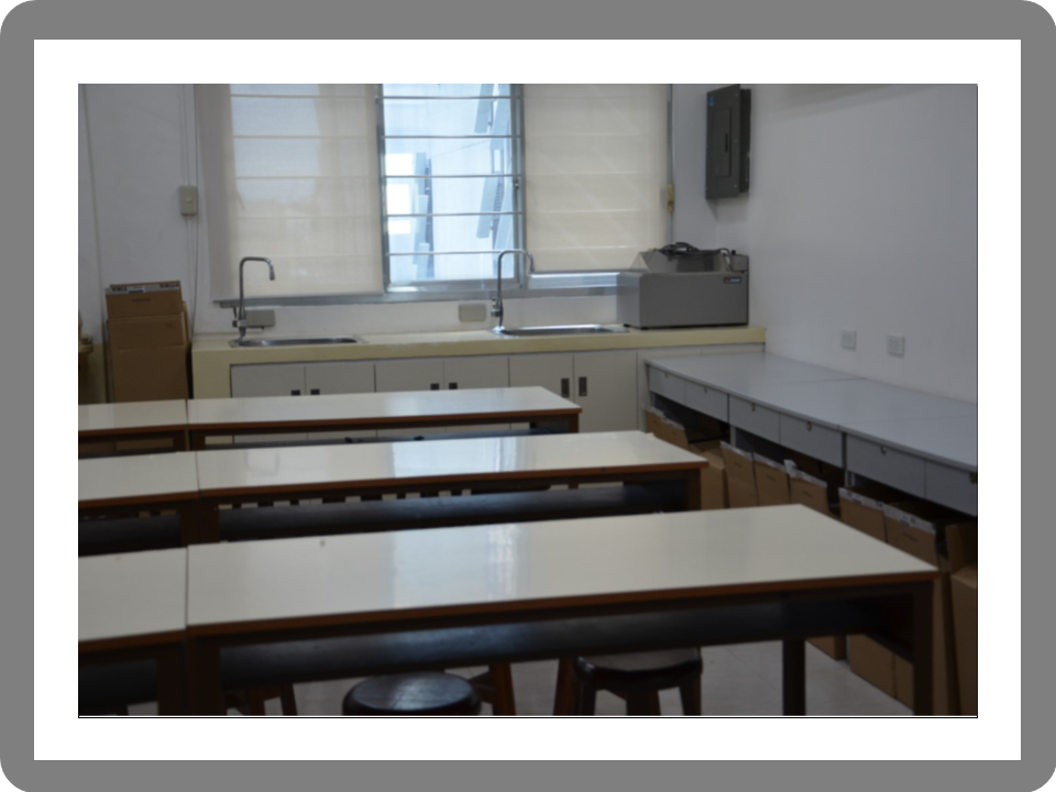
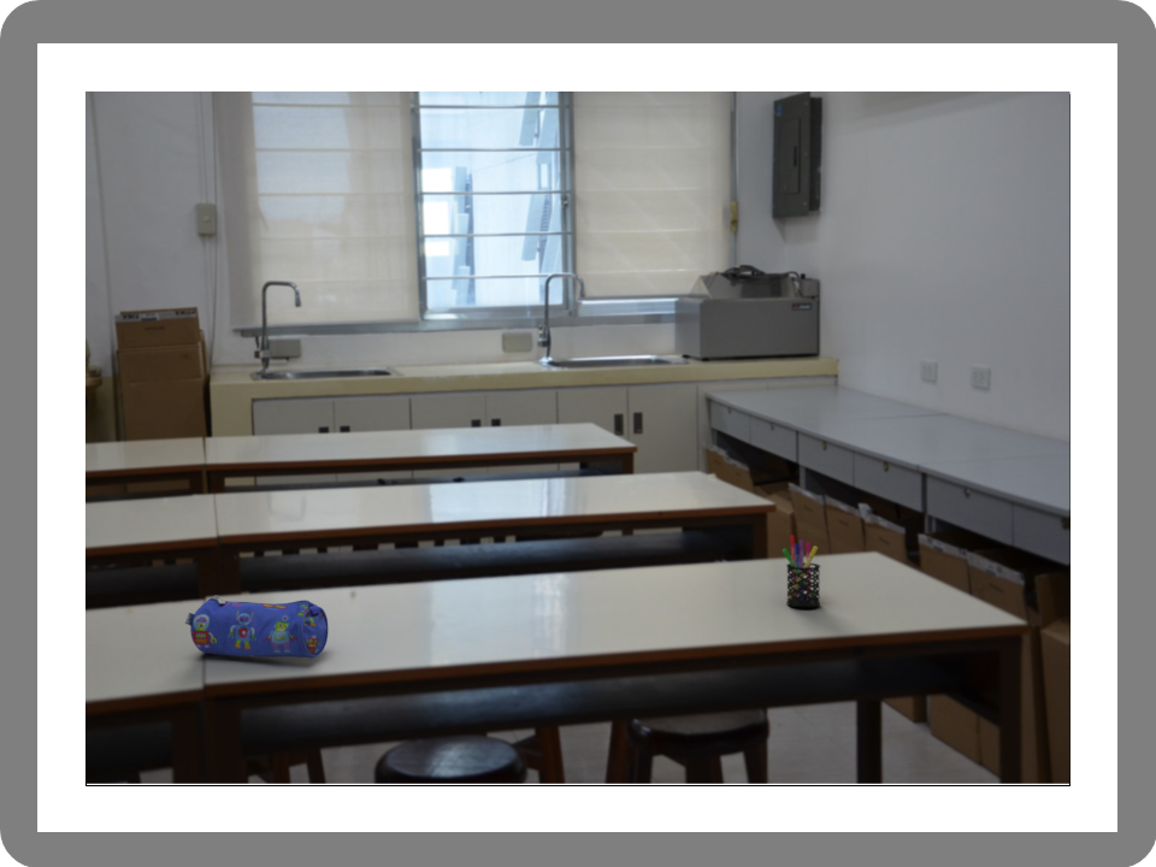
+ pencil case (259, 626)
+ pen holder (798, 570)
